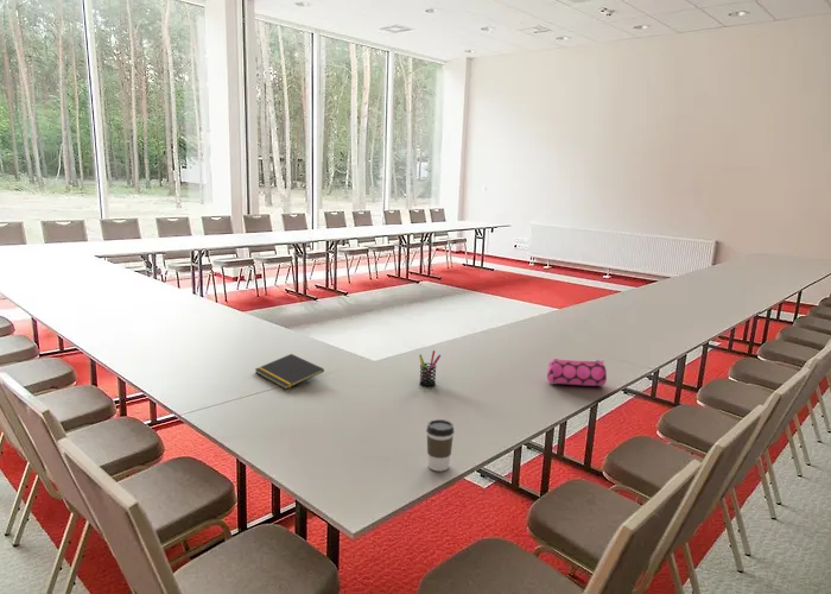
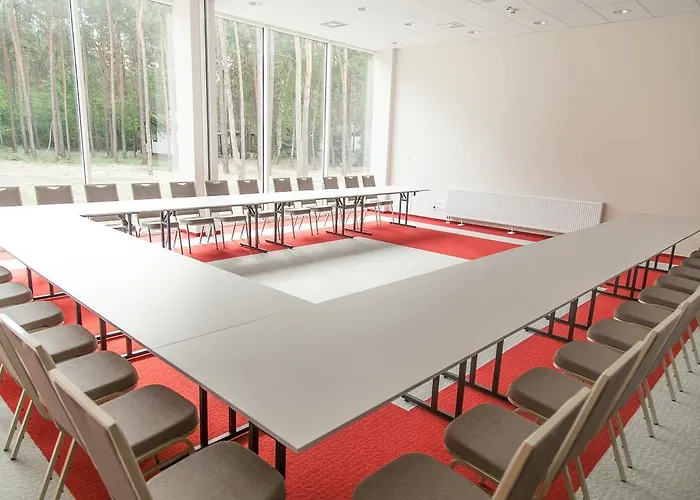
- pen holder (426, 367)
- pencil case (576, 371)
- coffee cup (439, 446)
- notepad (288, 369)
